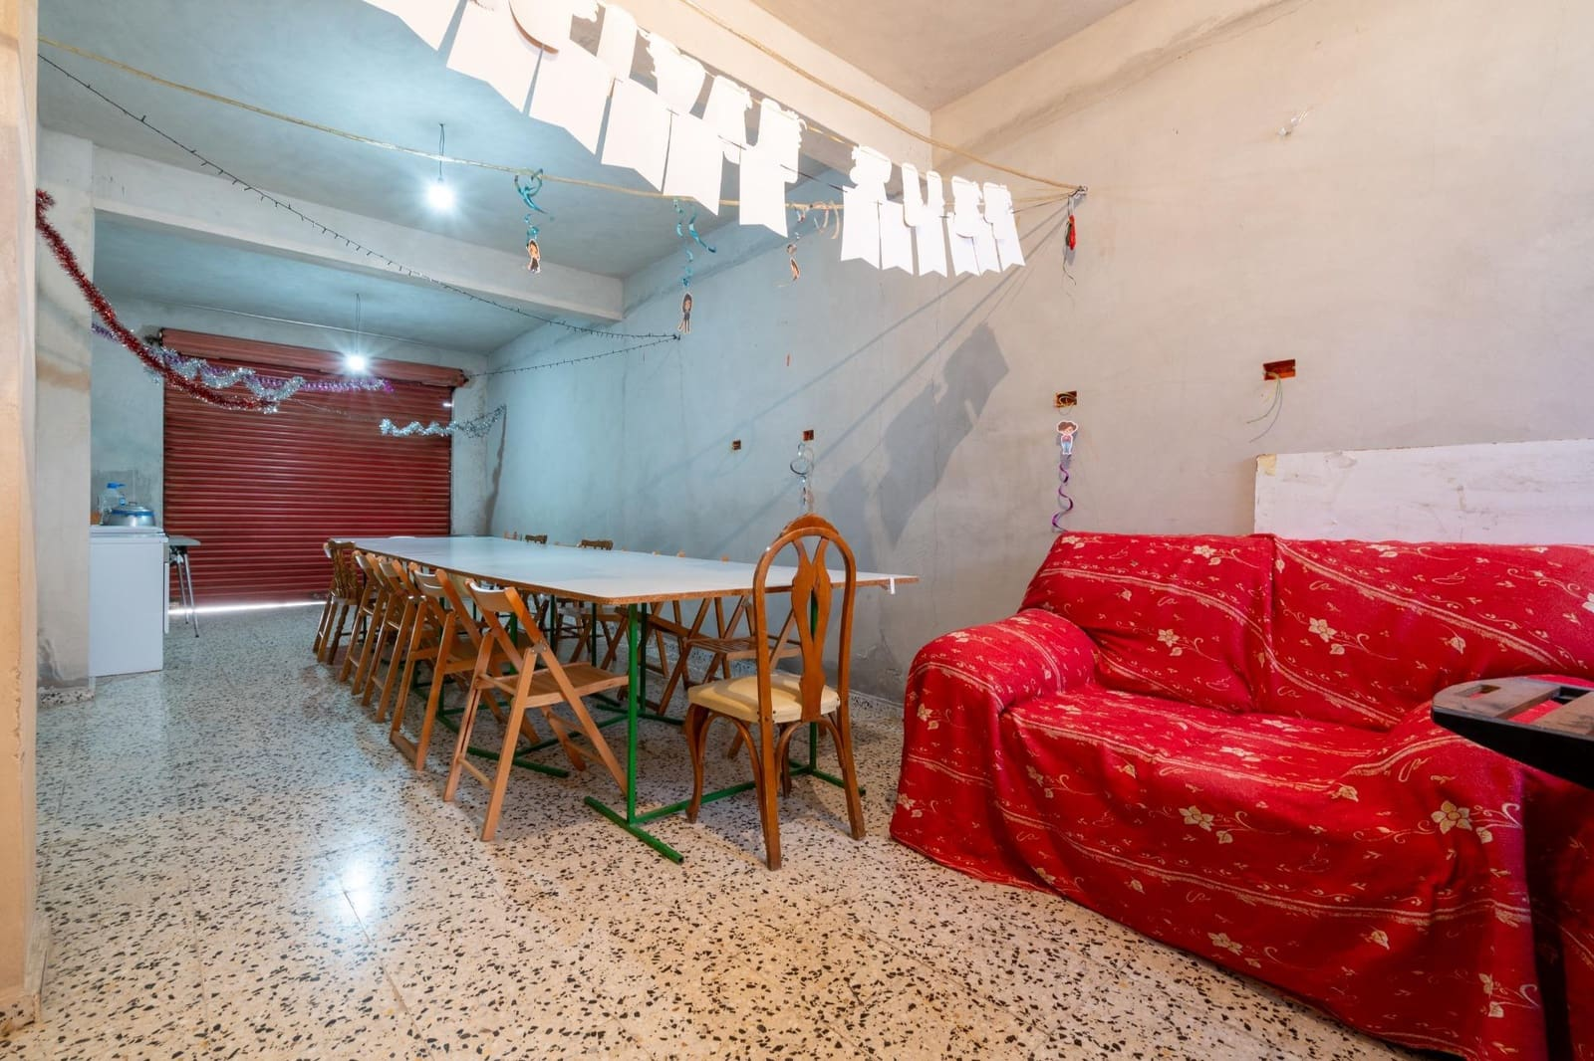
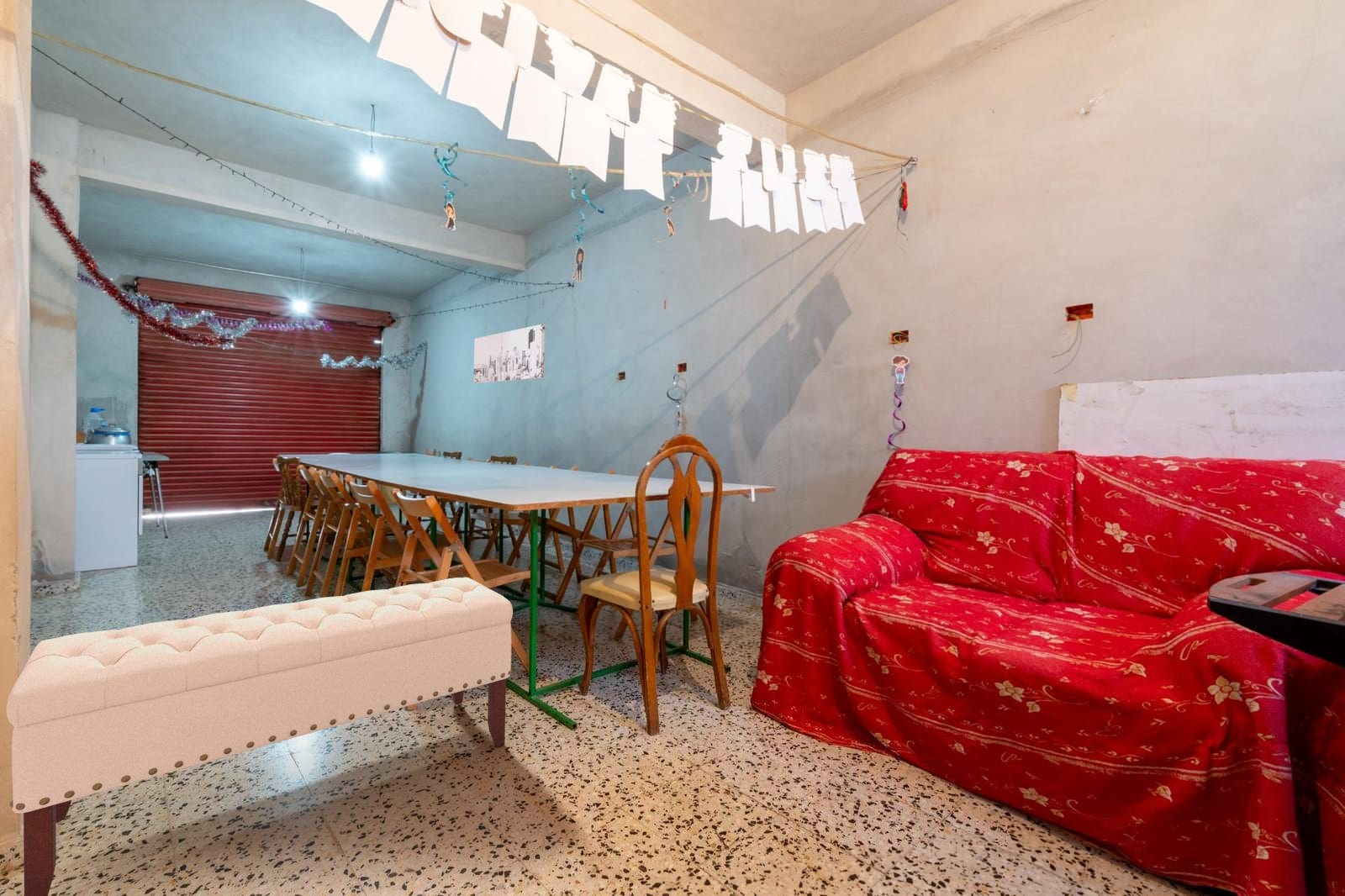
+ wall art (506, 356)
+ bench (306, 696)
